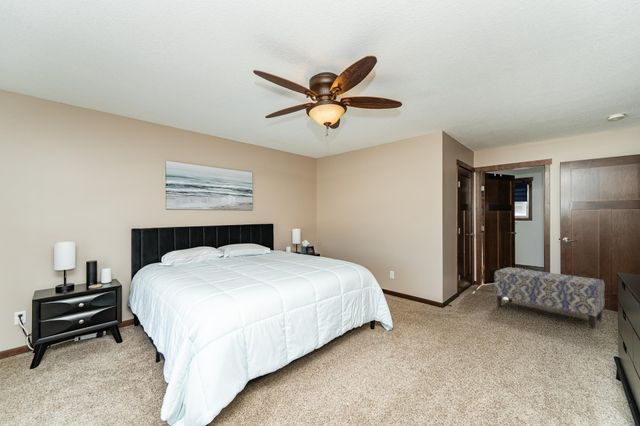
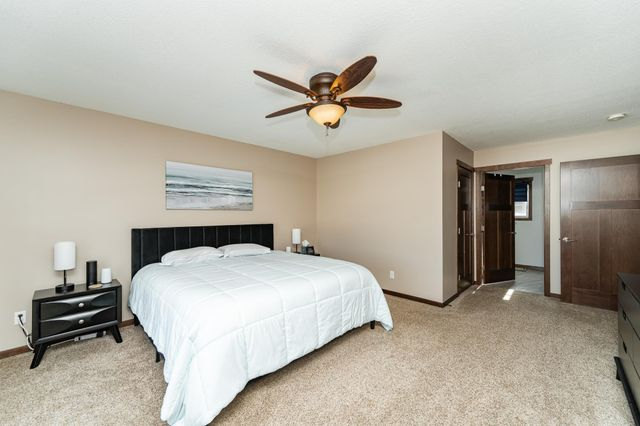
- bench (545, 293)
